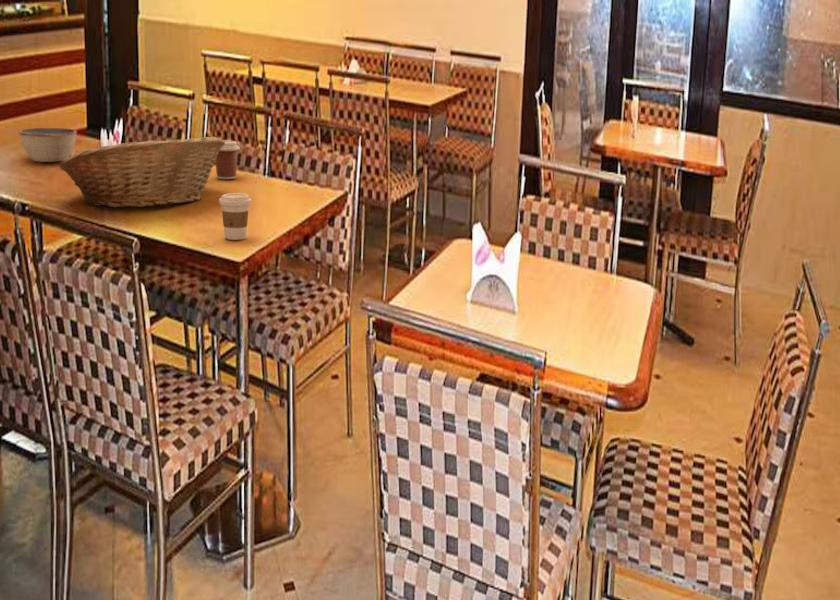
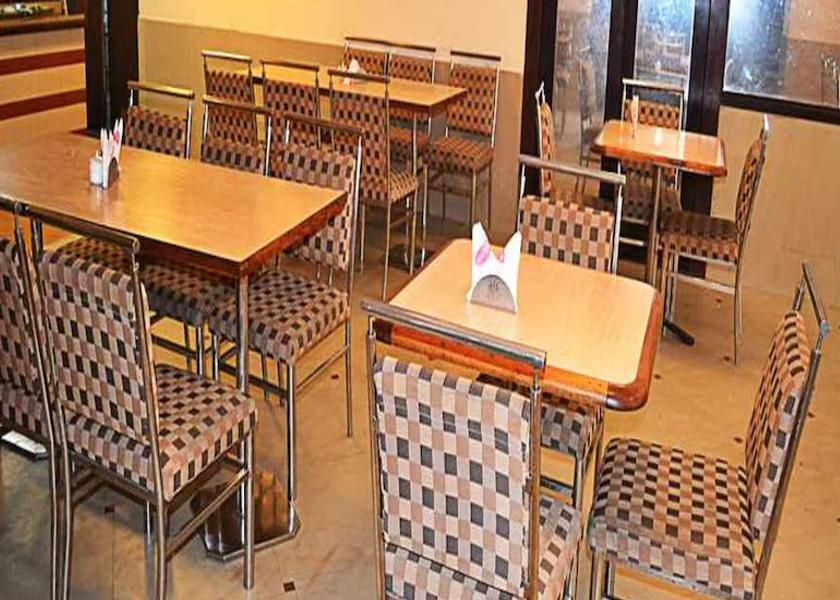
- coffee cup (235, 216)
- coffee cup (226, 159)
- fruit basket (145, 167)
- bowl (48, 145)
